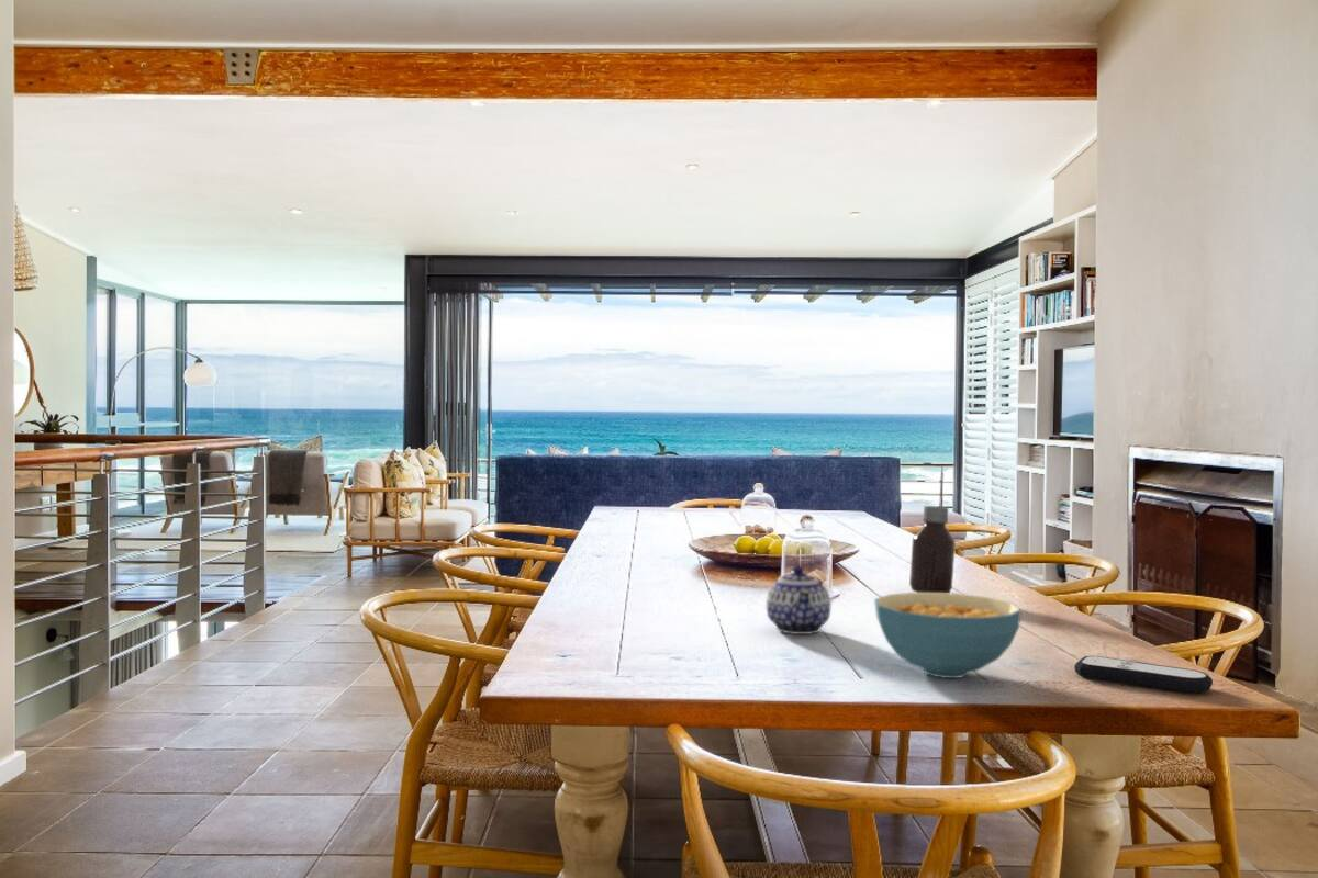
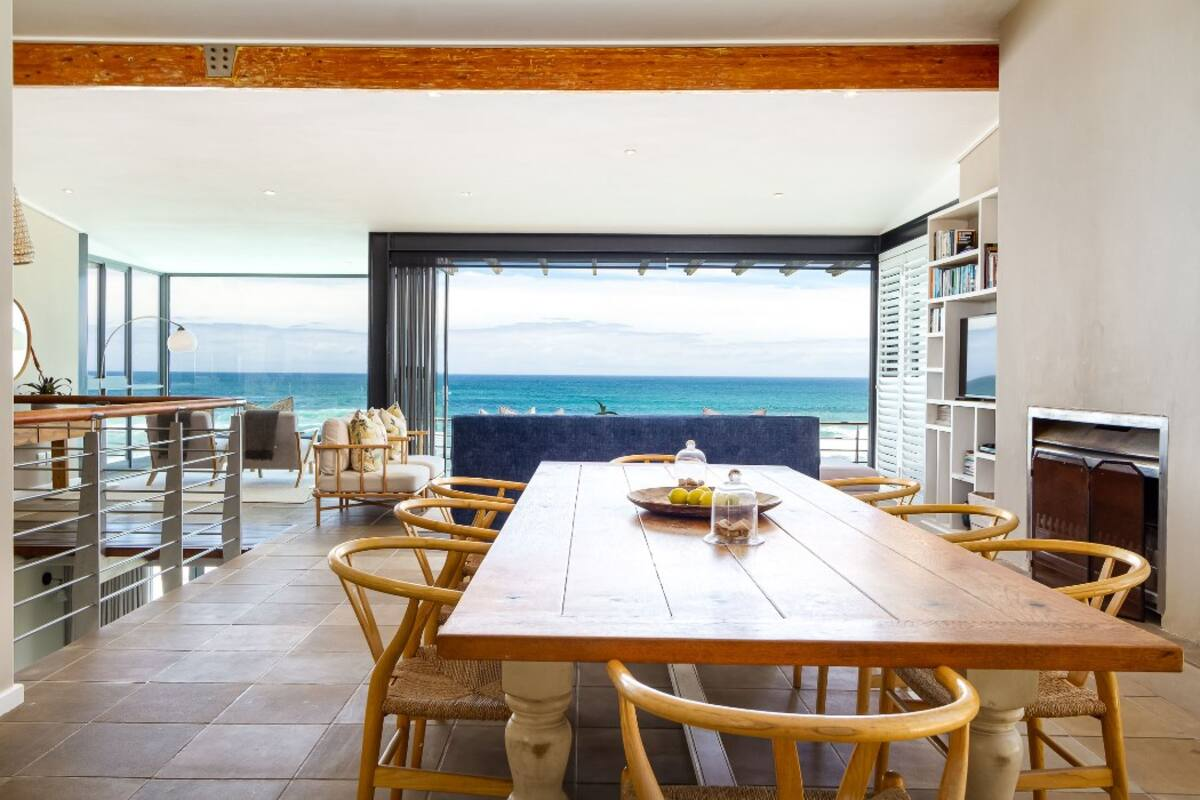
- teapot (797, 598)
- remote control (1141, 673)
- cereal bowl (945, 638)
- bottle (931, 549)
